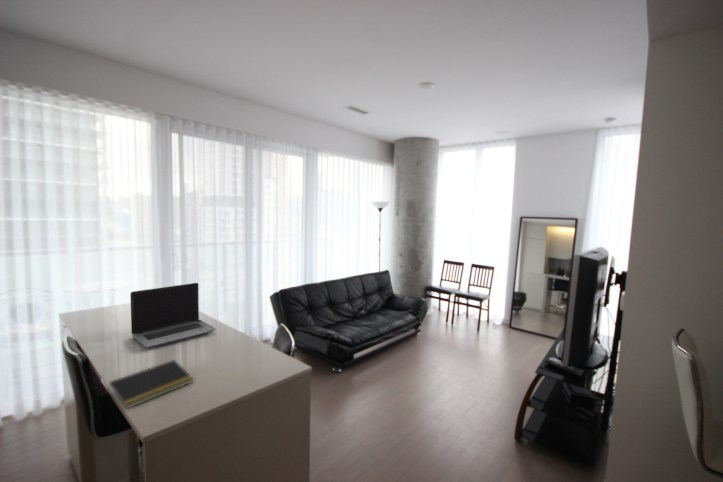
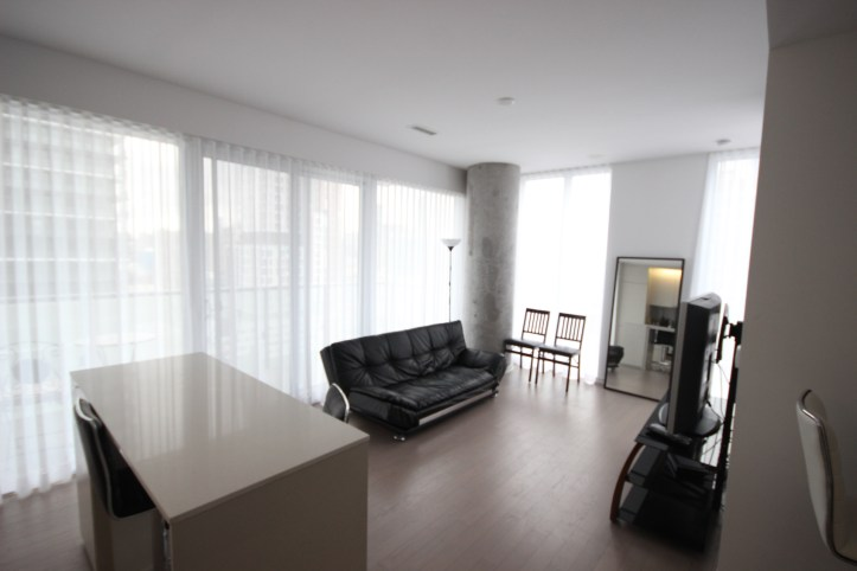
- notepad (153, 381)
- laptop computer (175, 312)
